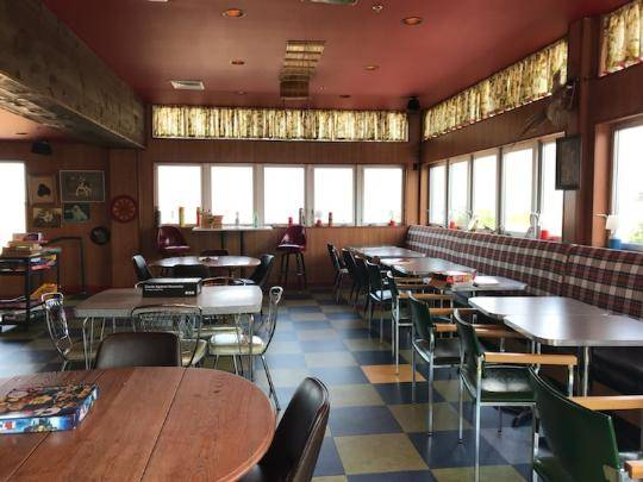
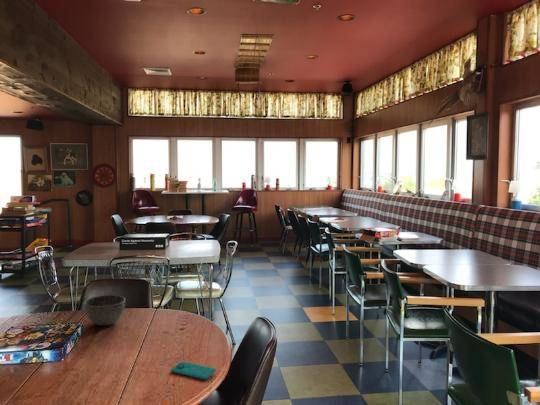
+ bowl (105, 311)
+ smartphone (193, 369)
